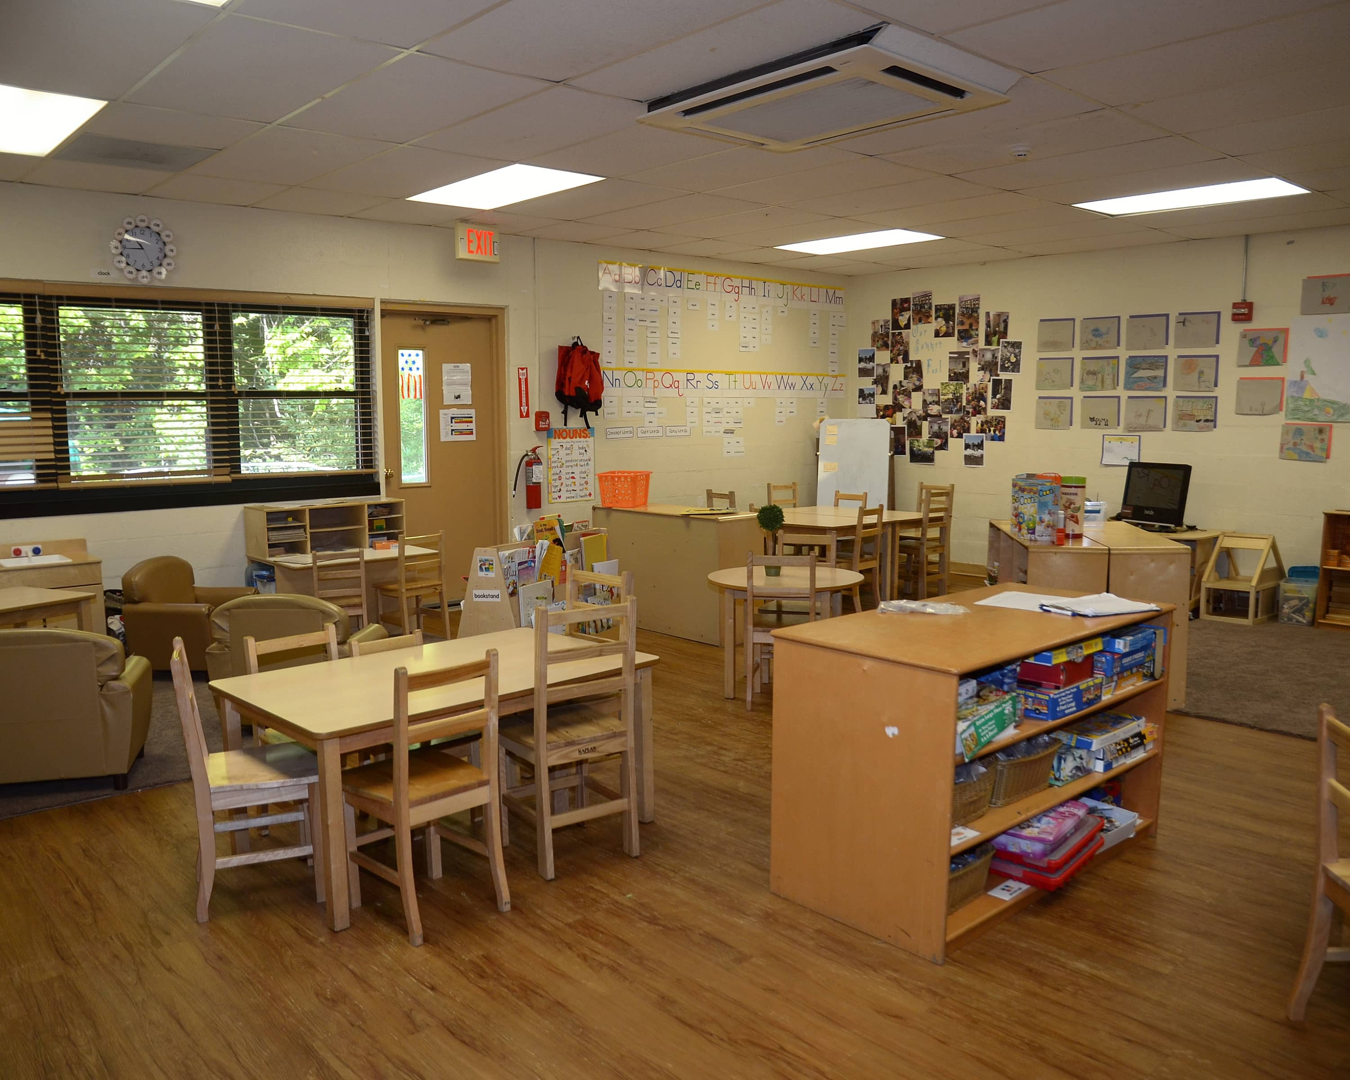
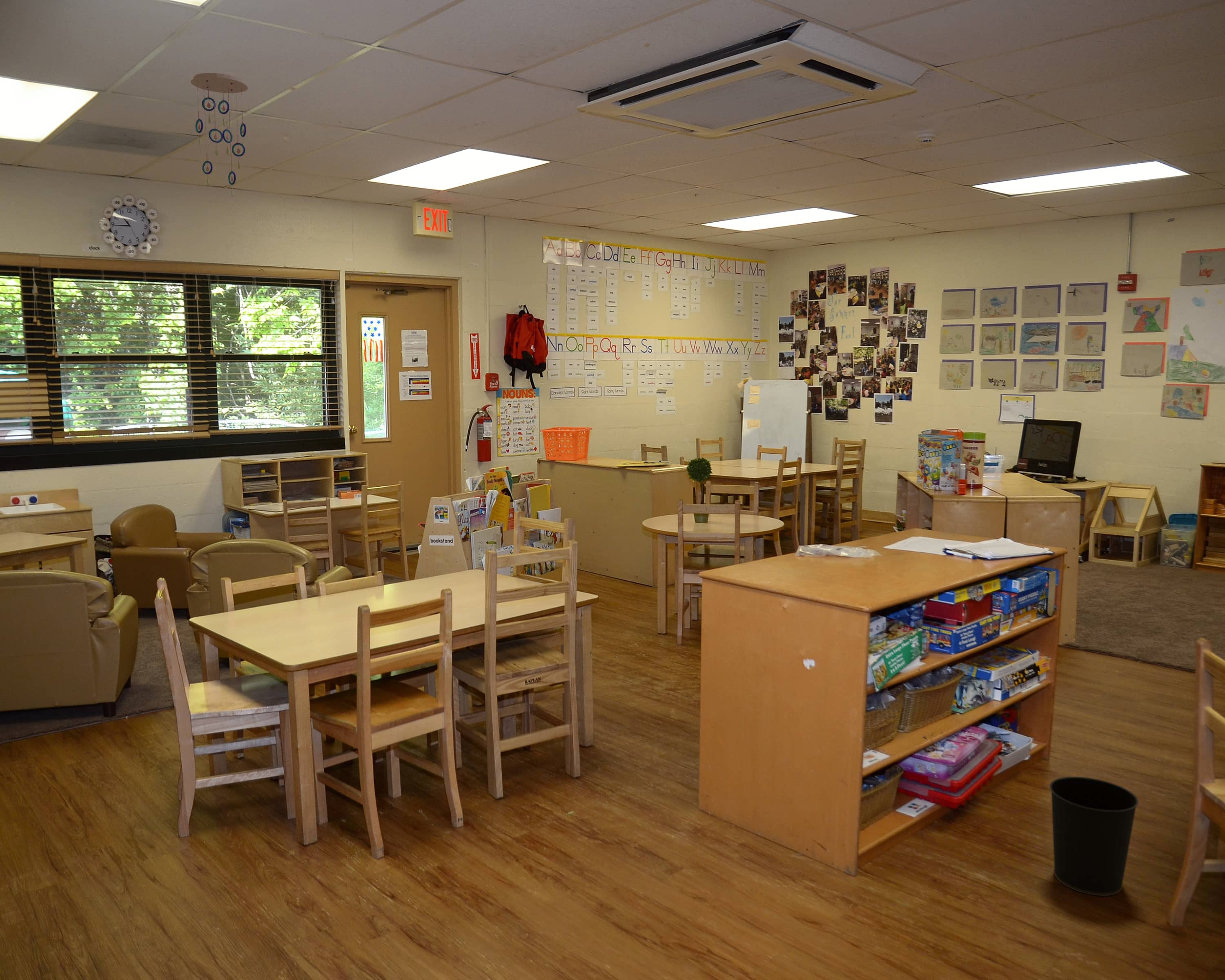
+ wastebasket (1090, 836)
+ ceiling mobile (222, 138)
